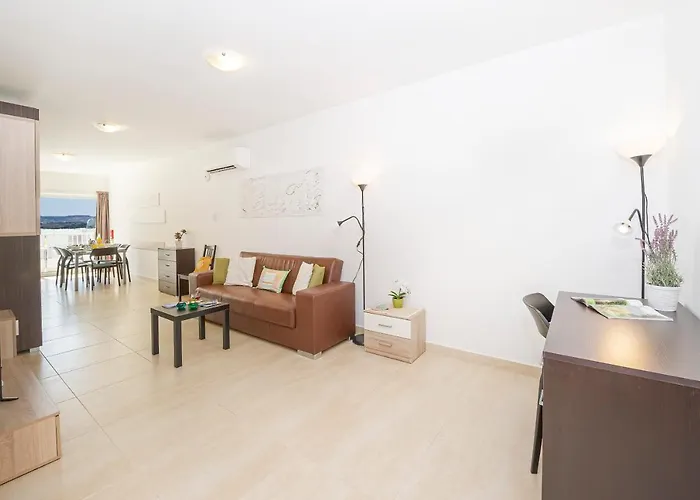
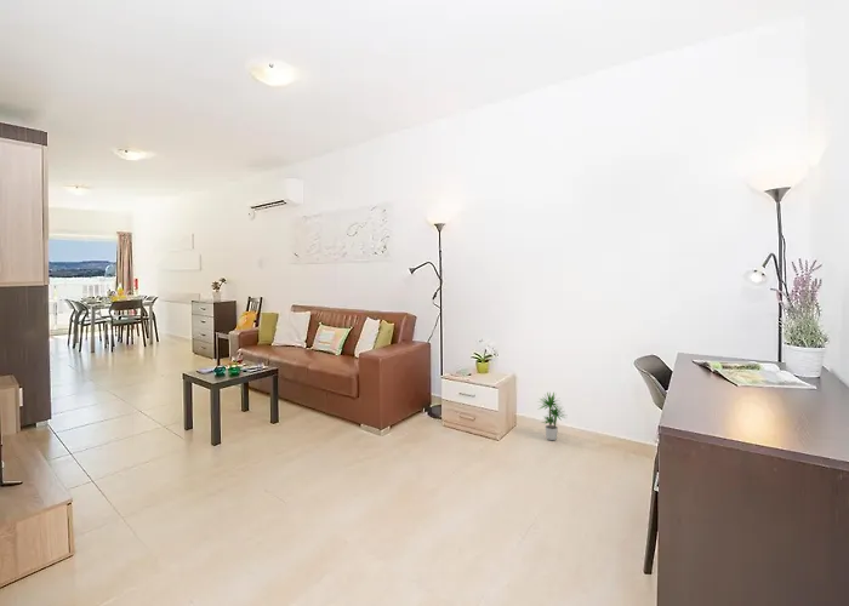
+ potted plant (552, 416)
